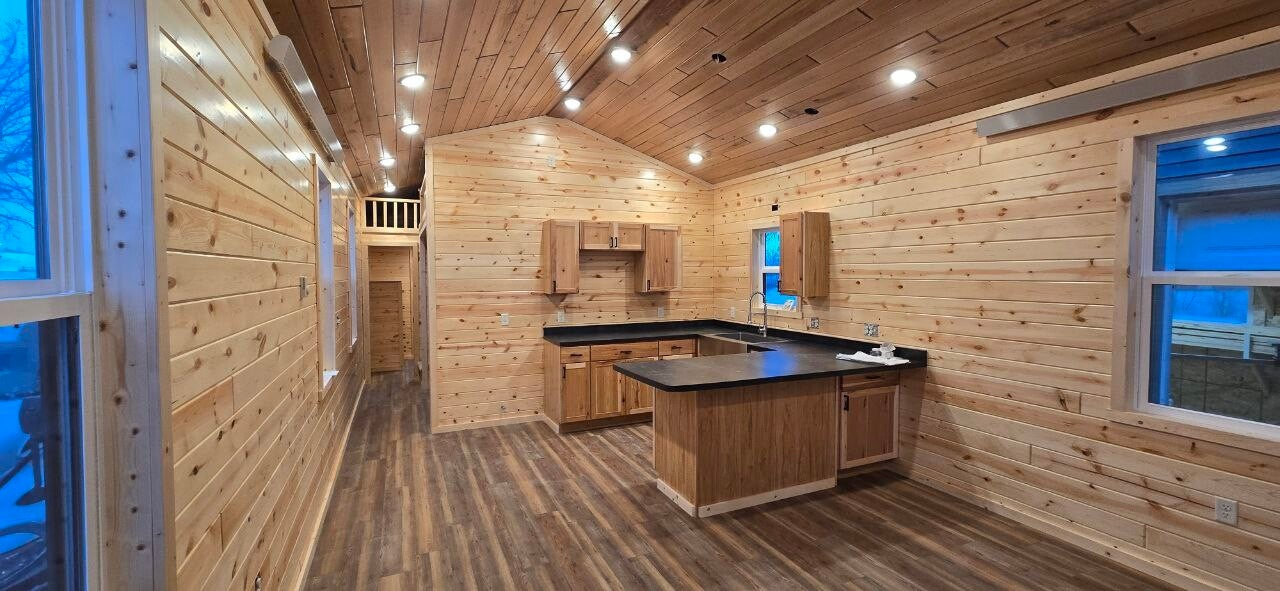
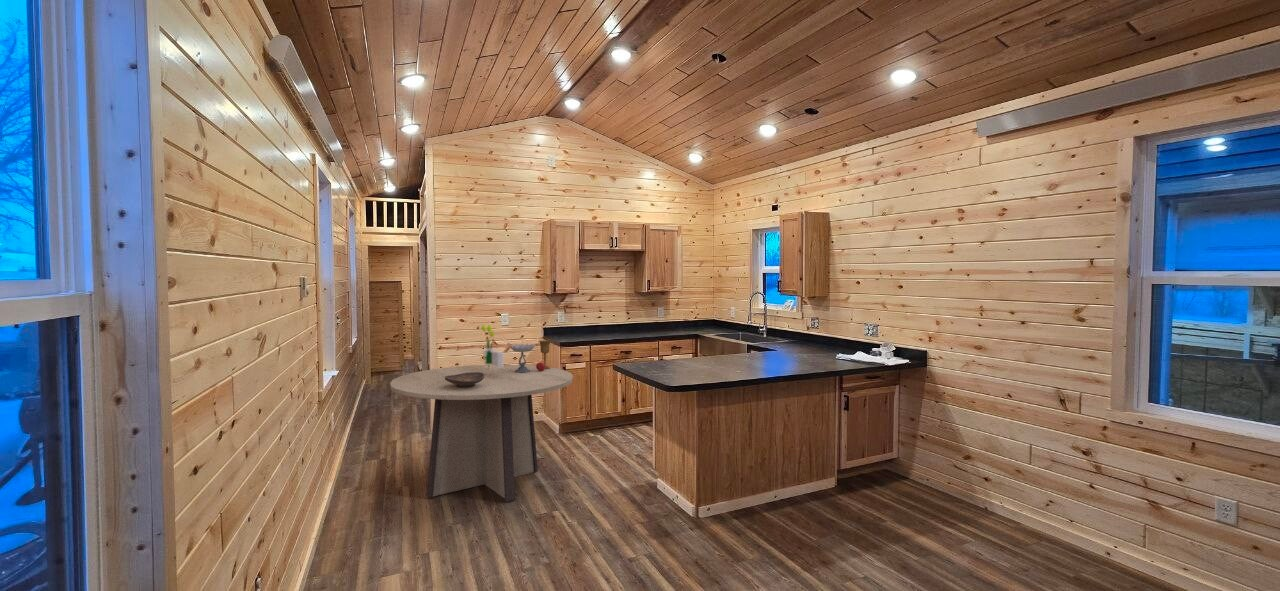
+ goblet (530, 350)
+ bouquet (491, 349)
+ decorative bowl (464, 380)
+ dining table (485, 430)
